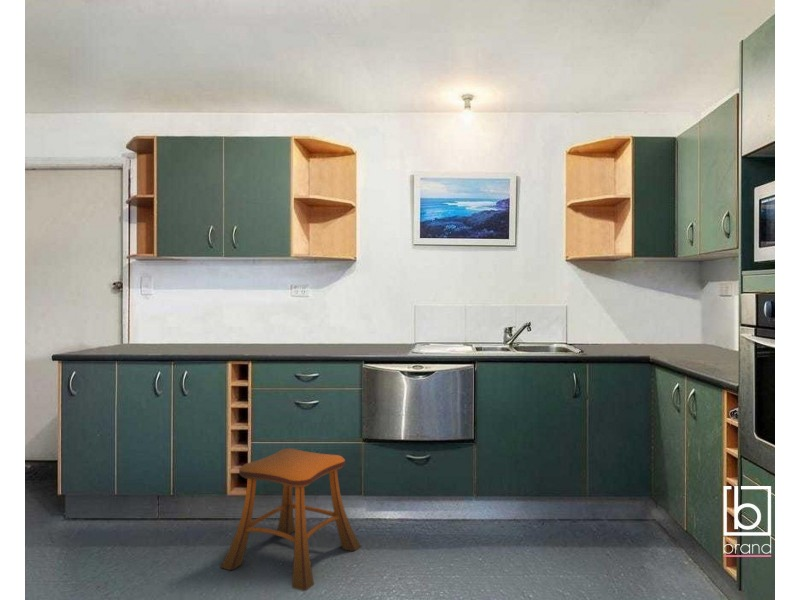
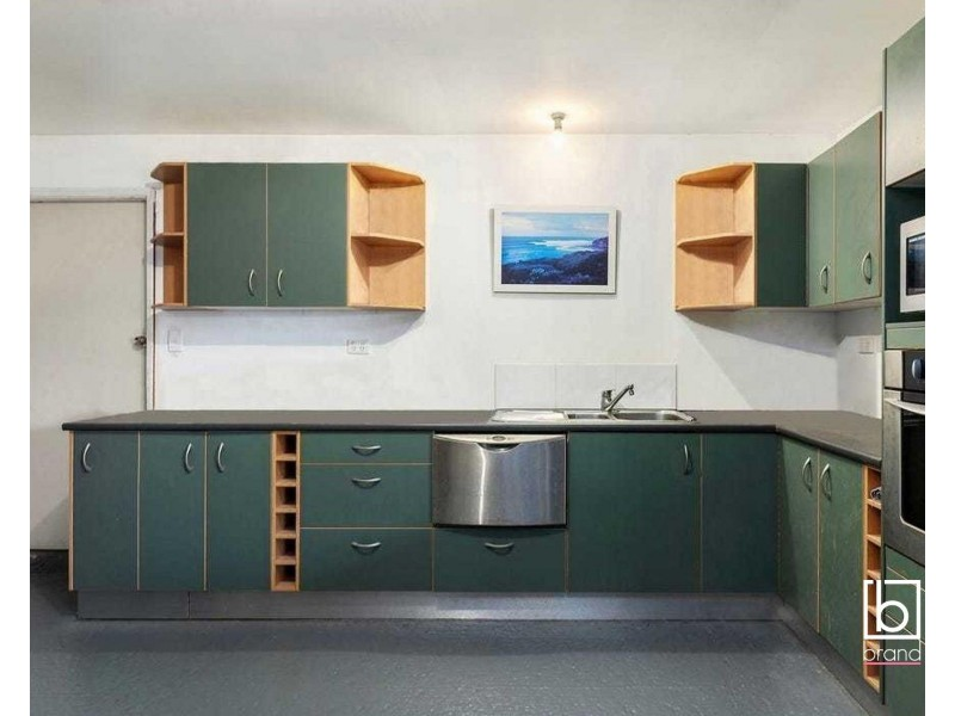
- stool (293, 508)
